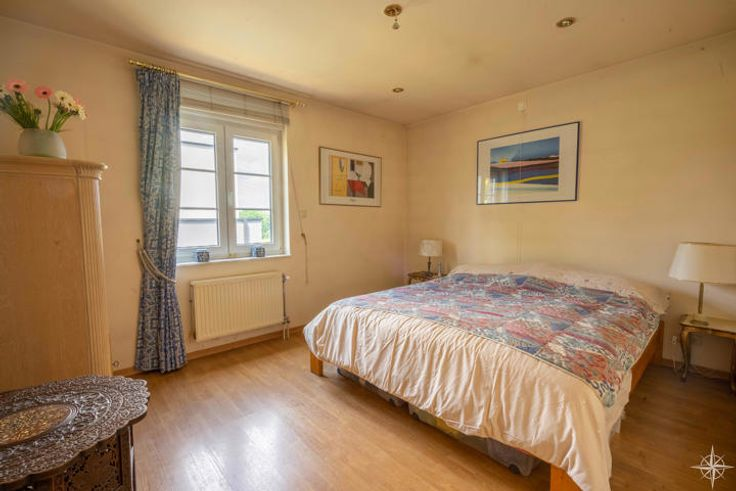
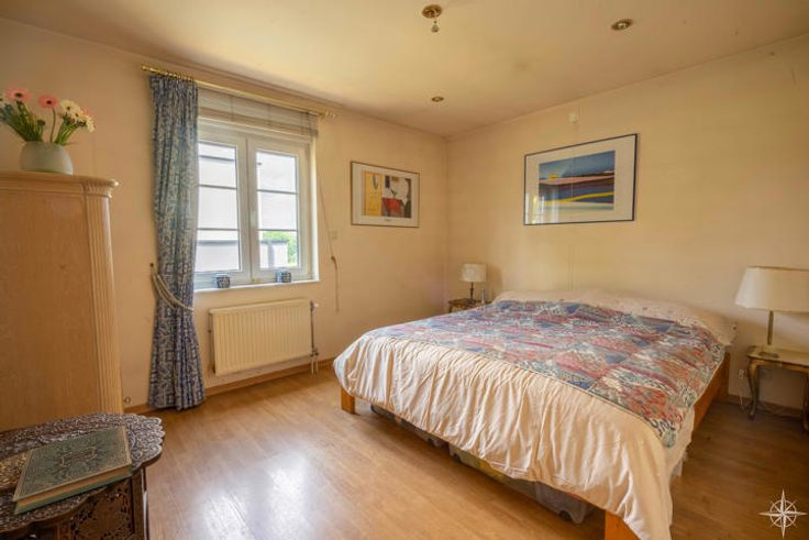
+ book (79, 462)
